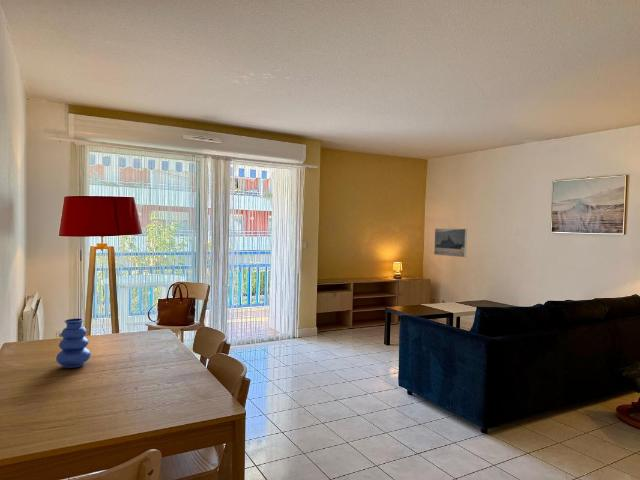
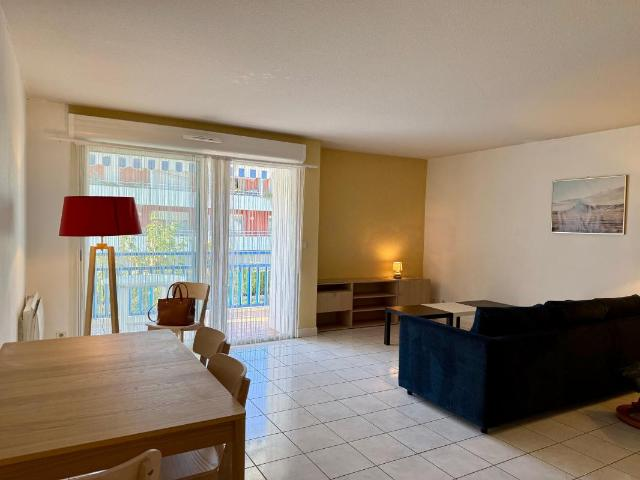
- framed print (449, 242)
- vase (73, 342)
